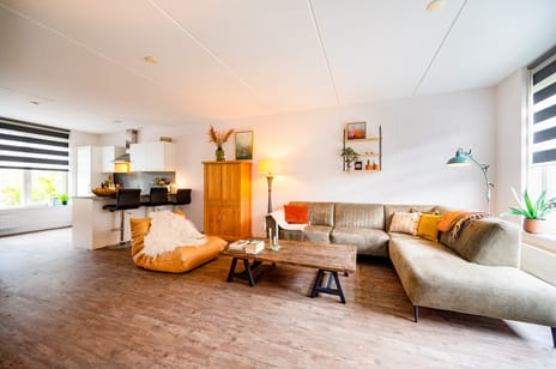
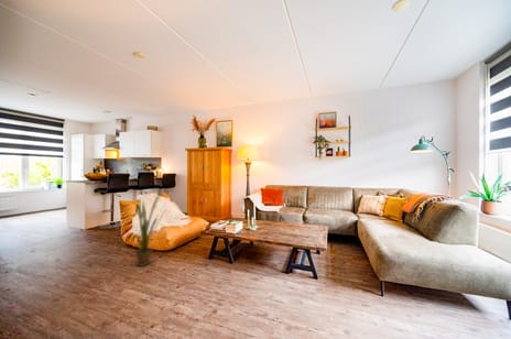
+ house plant (145, 228)
